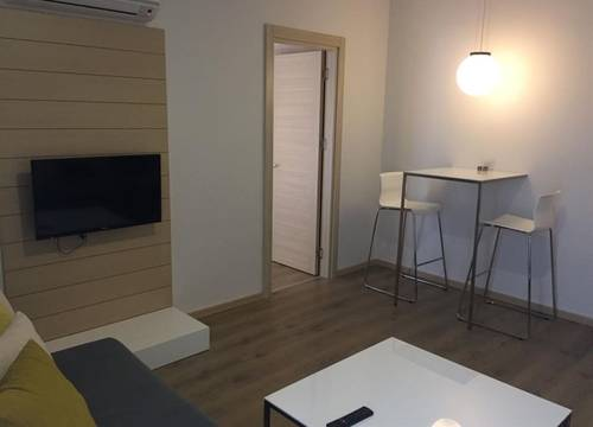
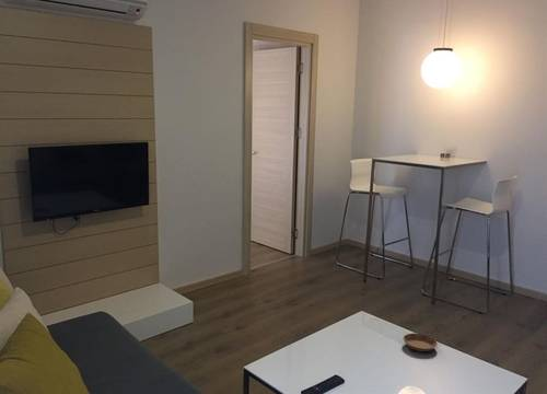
+ saucer (419, 343)
